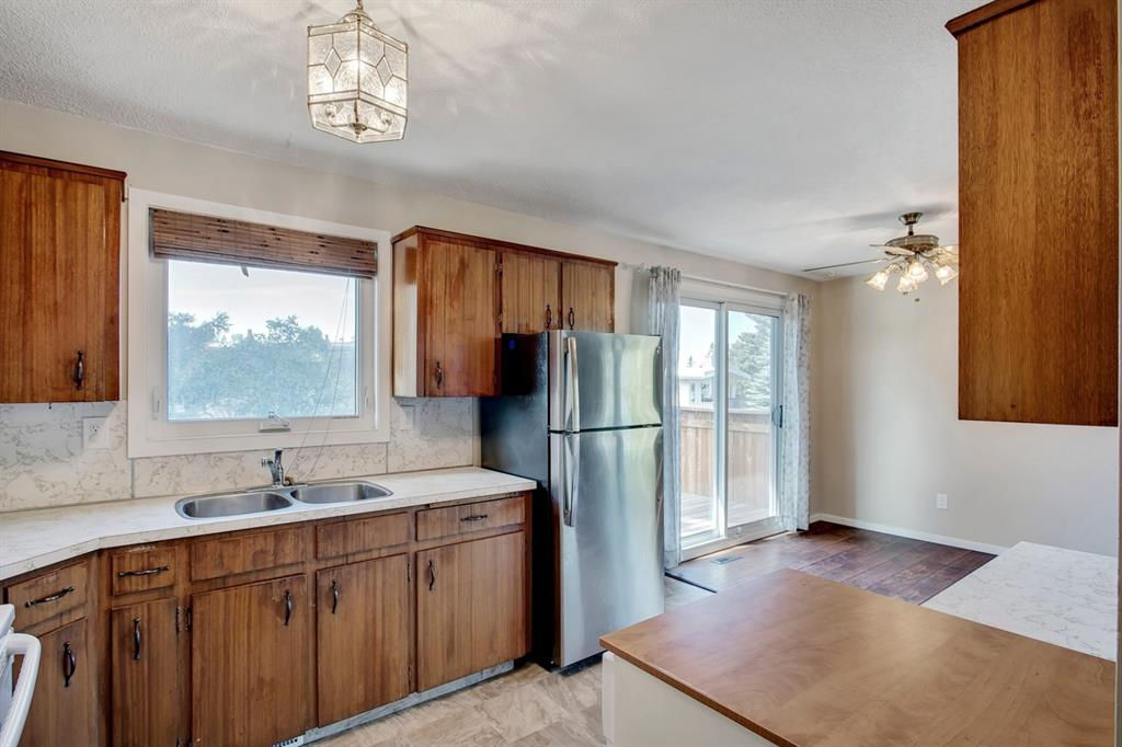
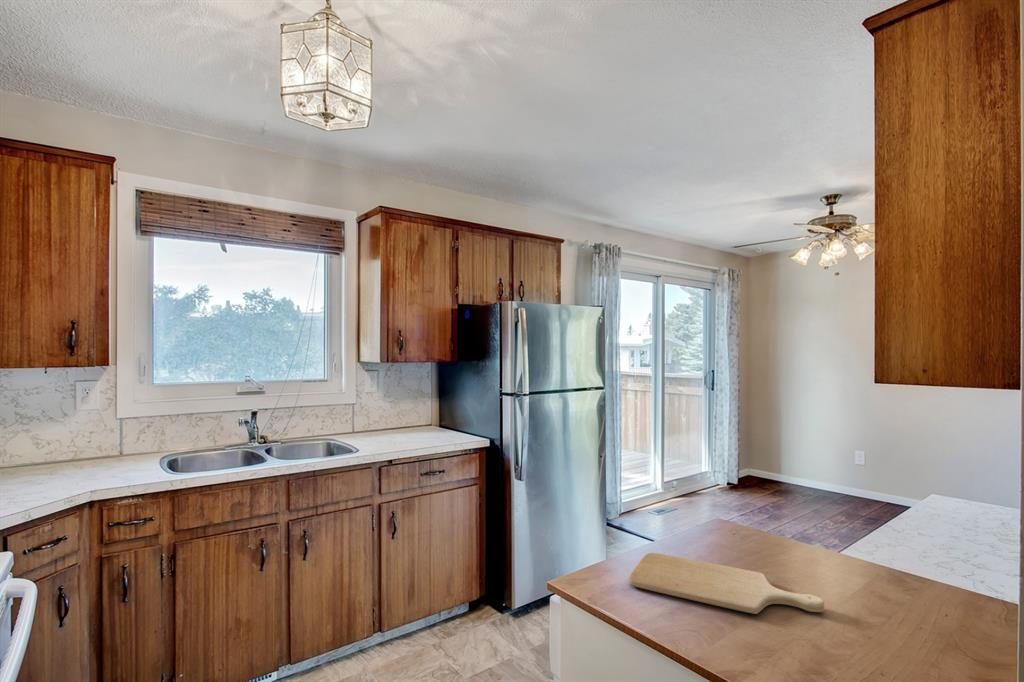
+ chopping board (723, 584)
